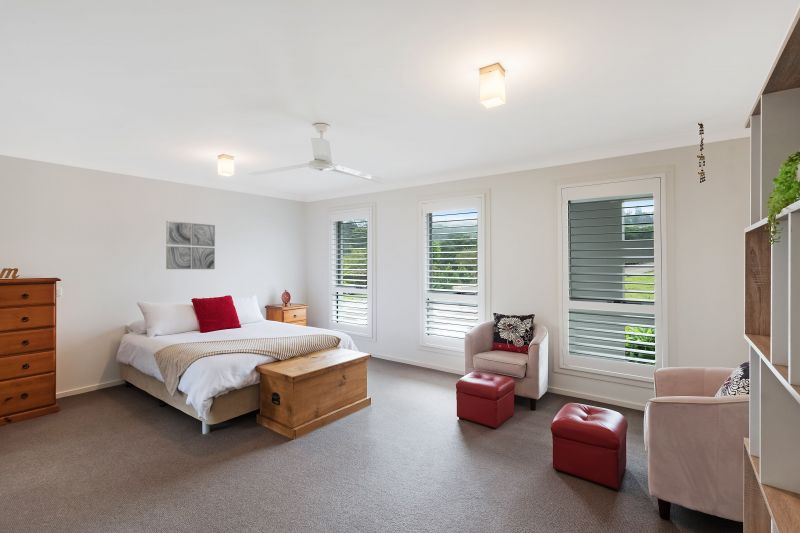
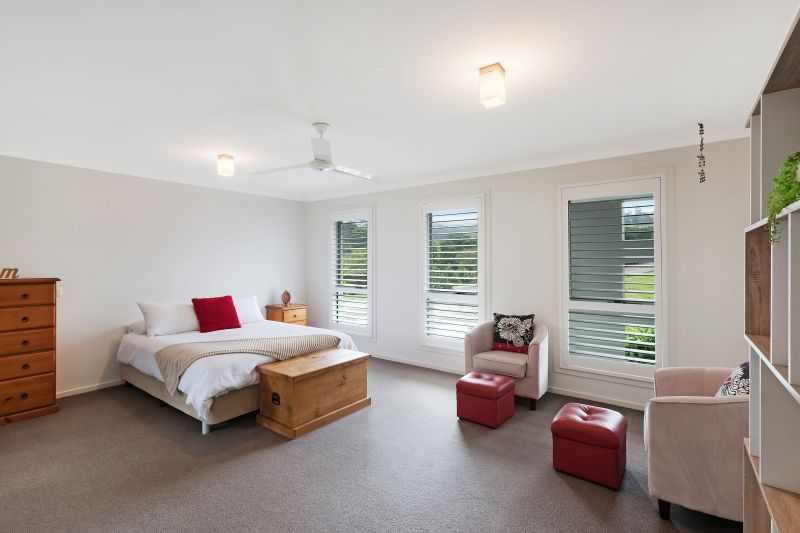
- wall art (192, 245)
